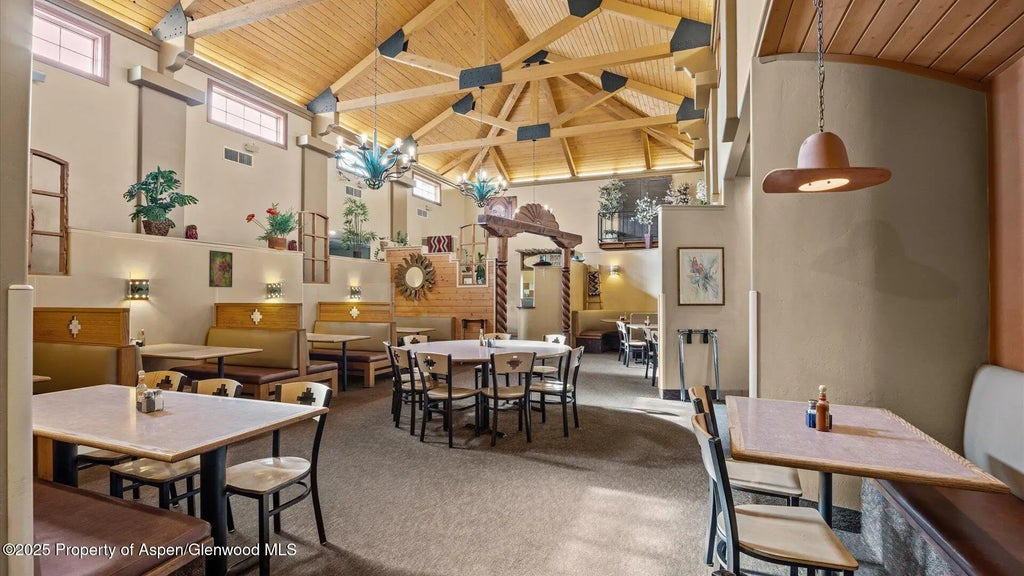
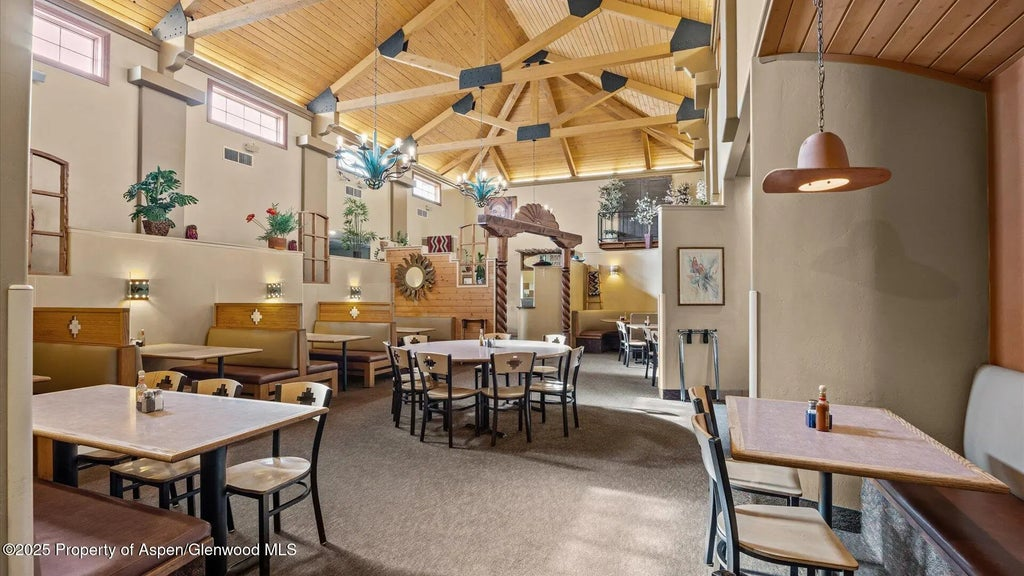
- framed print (221, 269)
